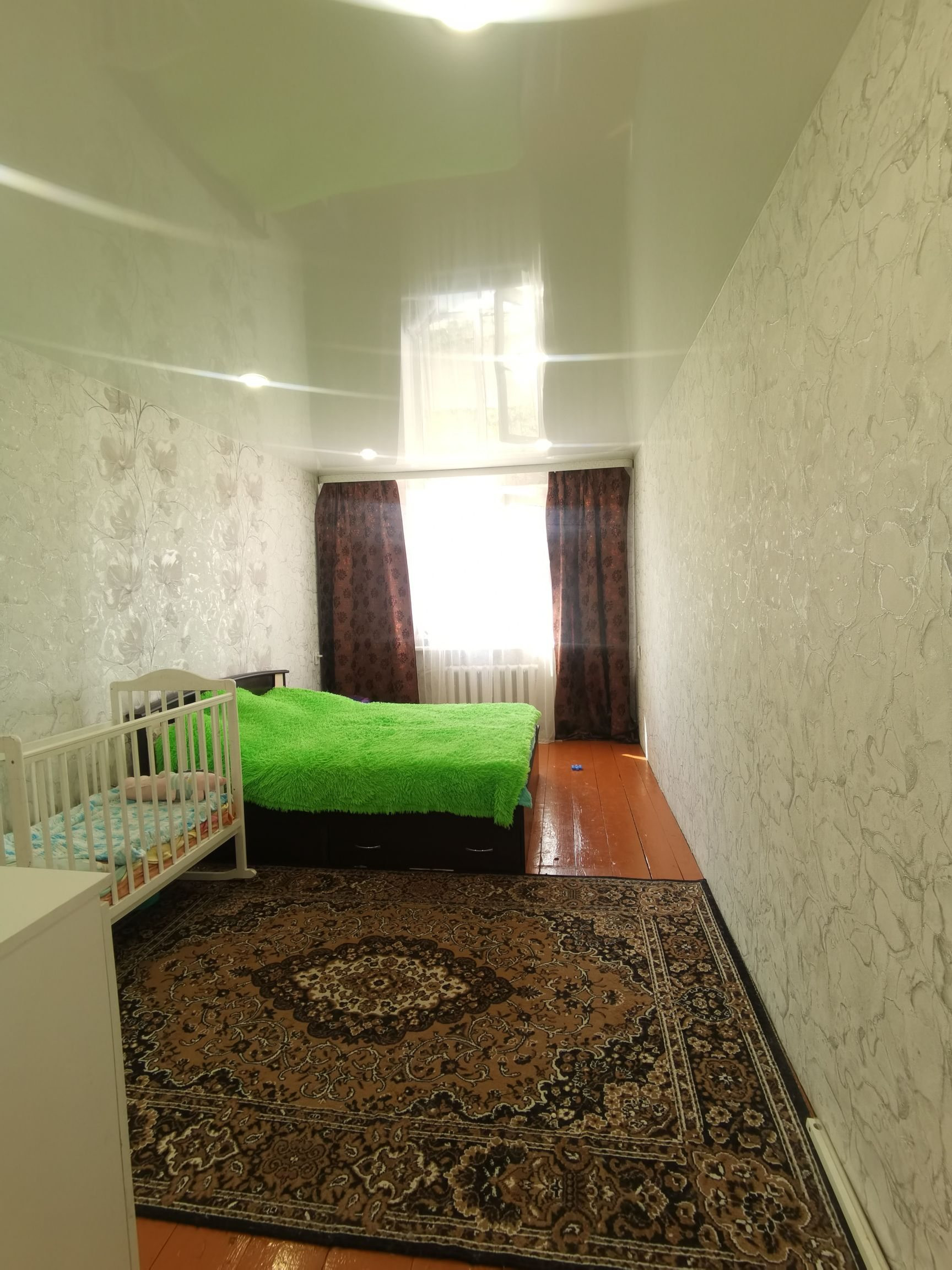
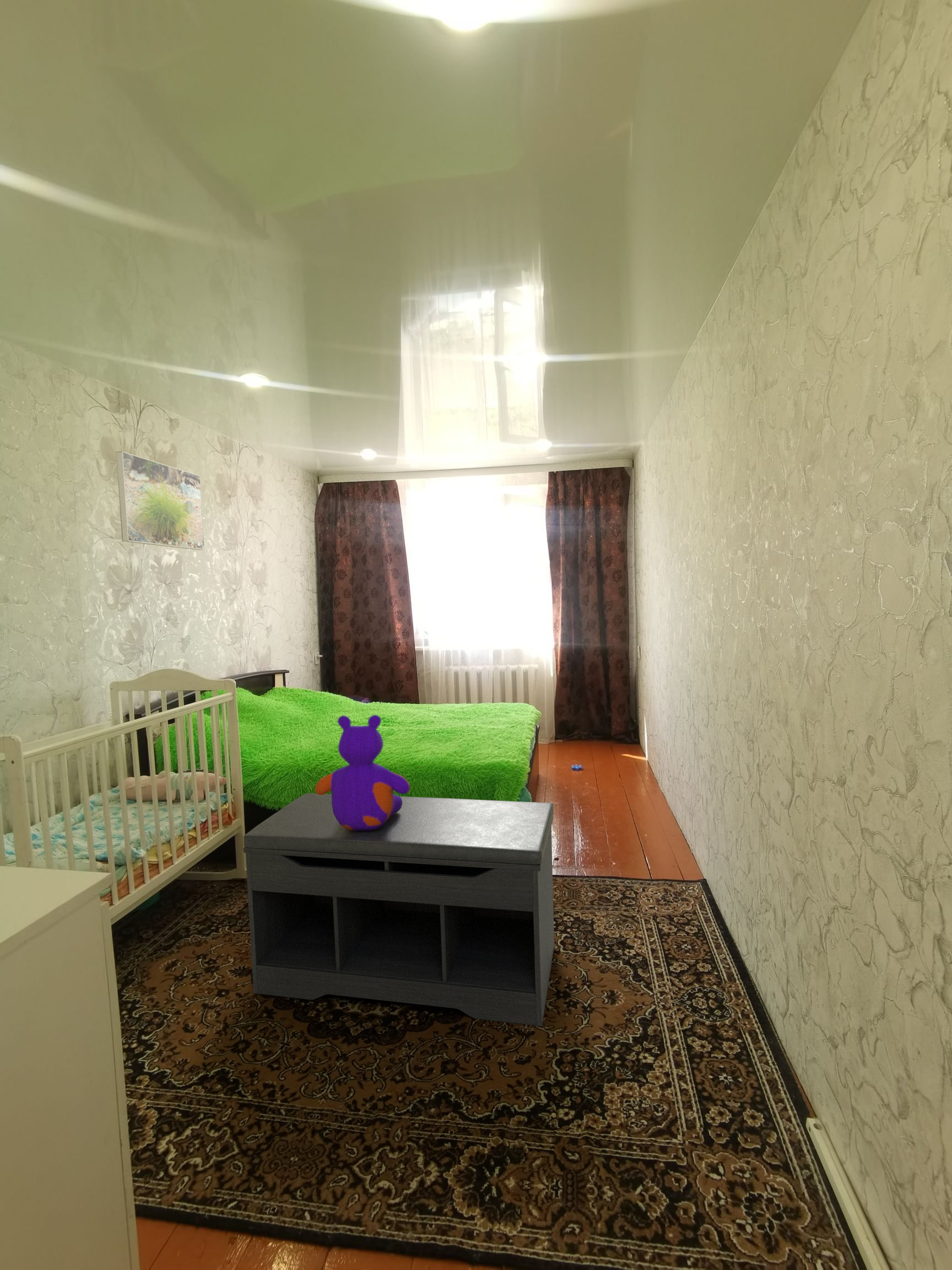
+ bench (409, 893)
+ stuffed bear (366, 767)
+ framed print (165, 505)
